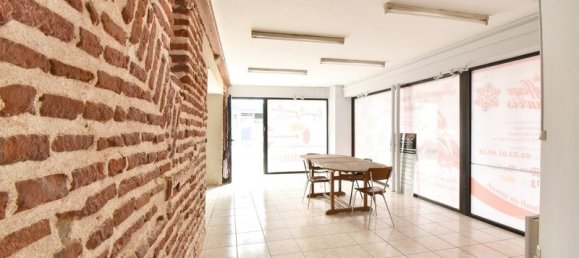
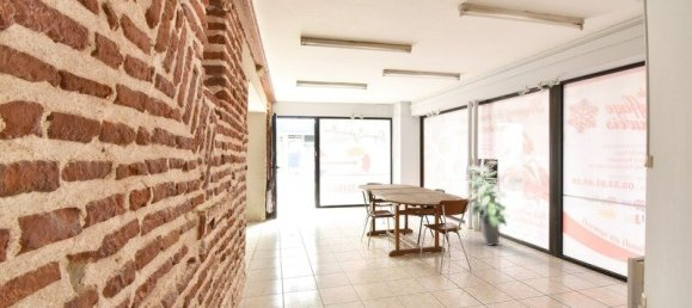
+ indoor plant (488, 203)
